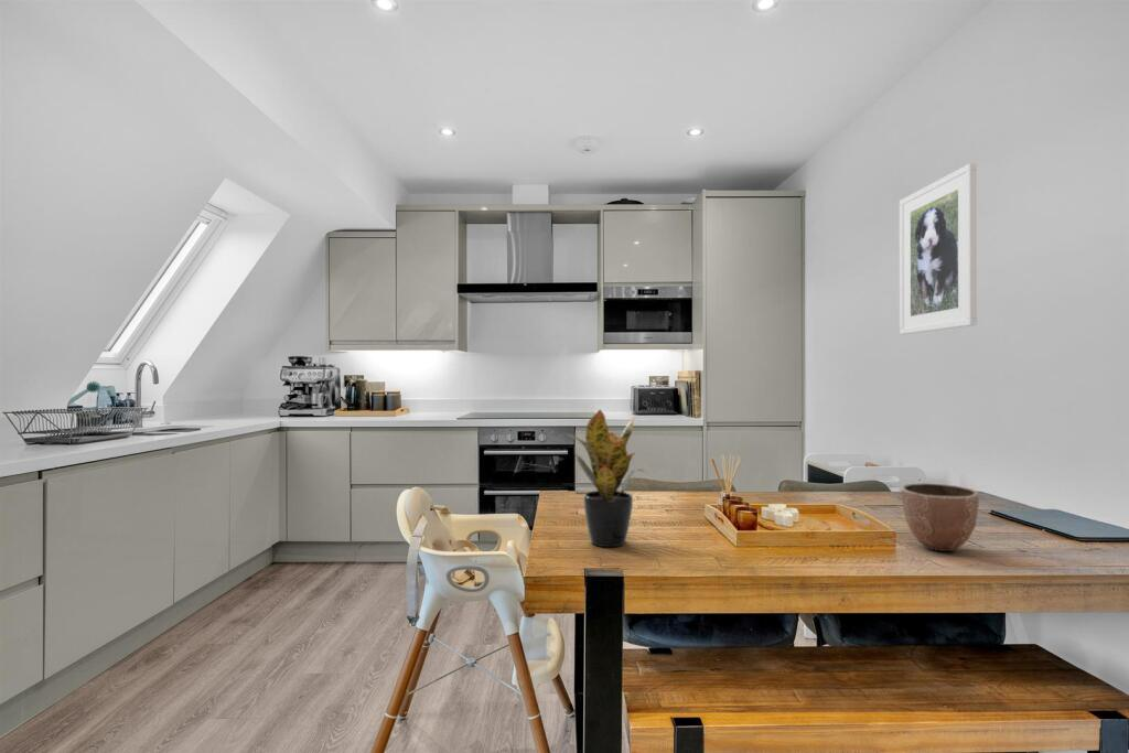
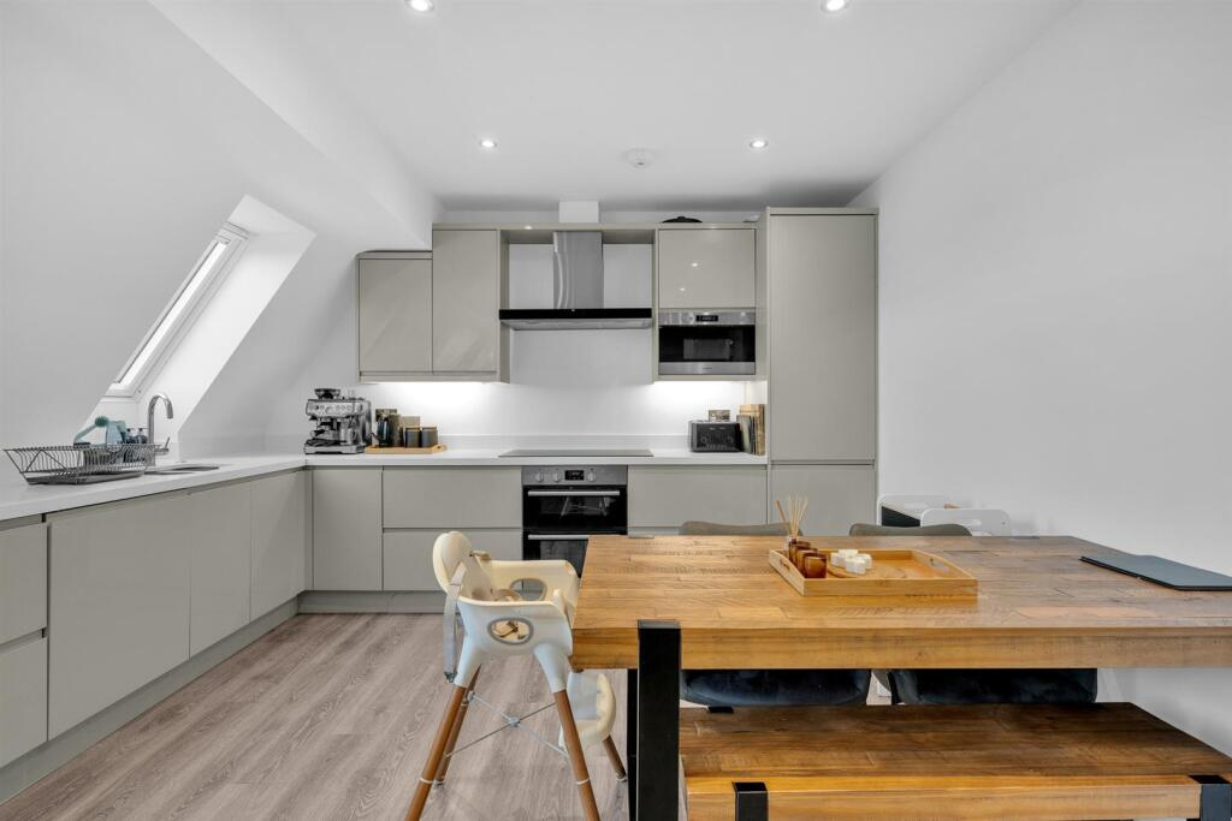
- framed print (934, 257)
- decorative bowl (938, 518)
- potted plant (609, 474)
